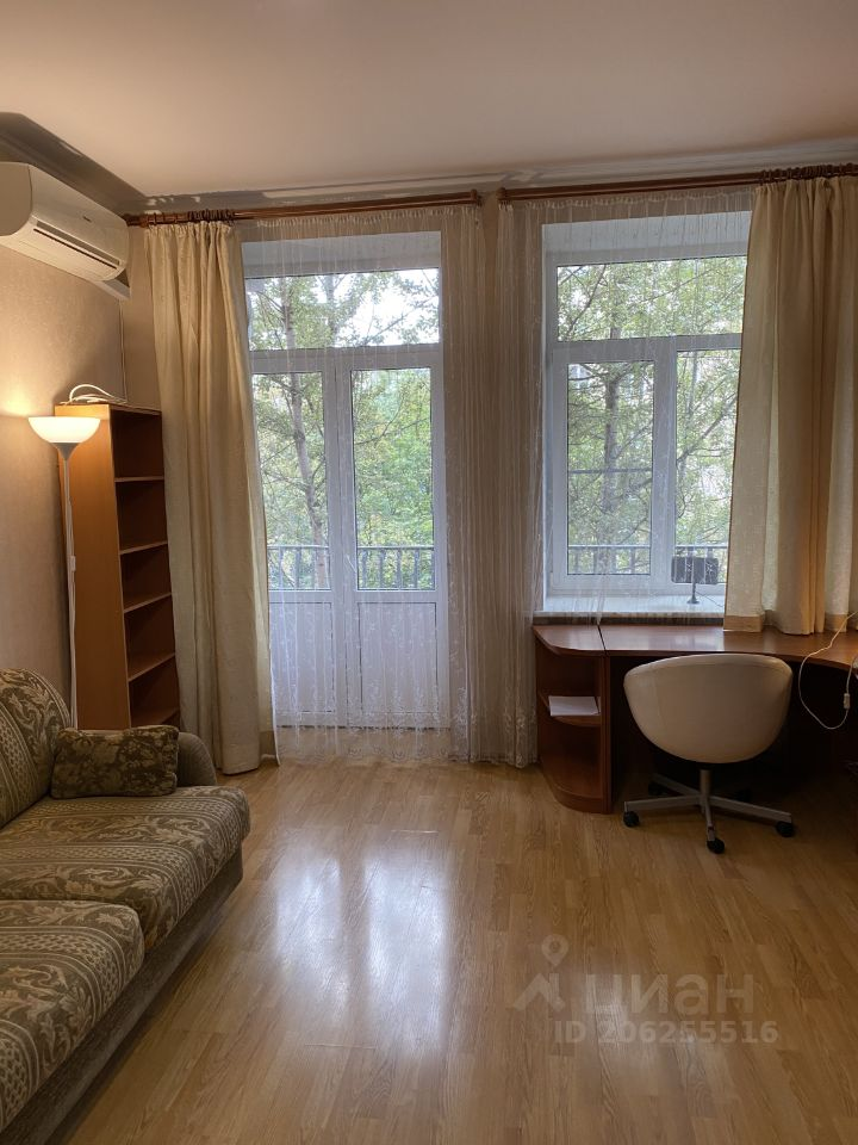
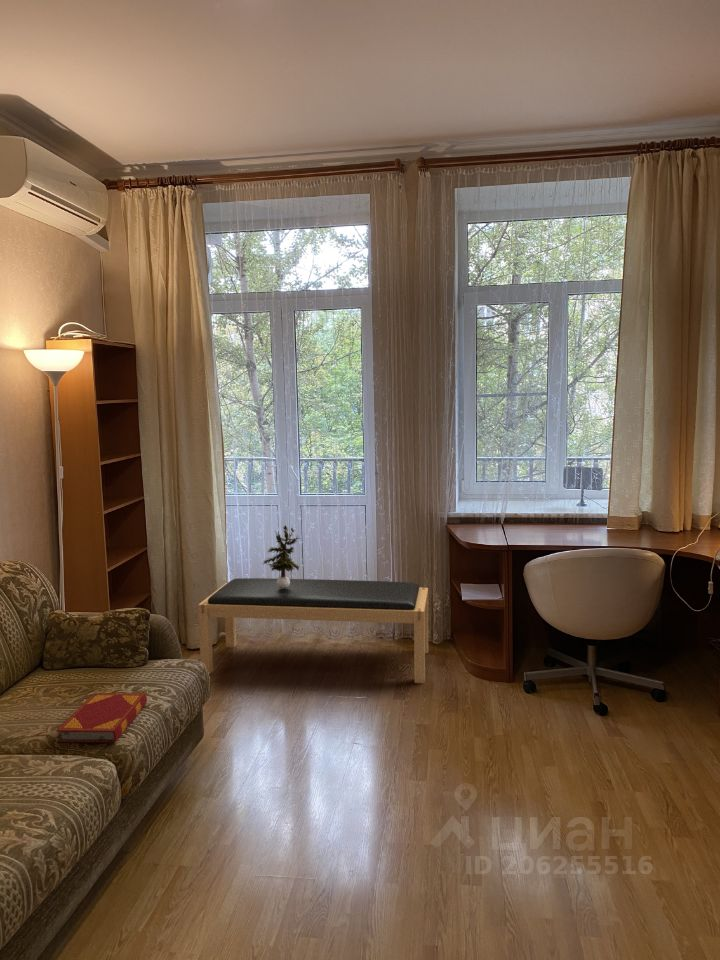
+ bench (317, 619)
+ potted plant (284, 556)
+ hardback book (104, 716)
